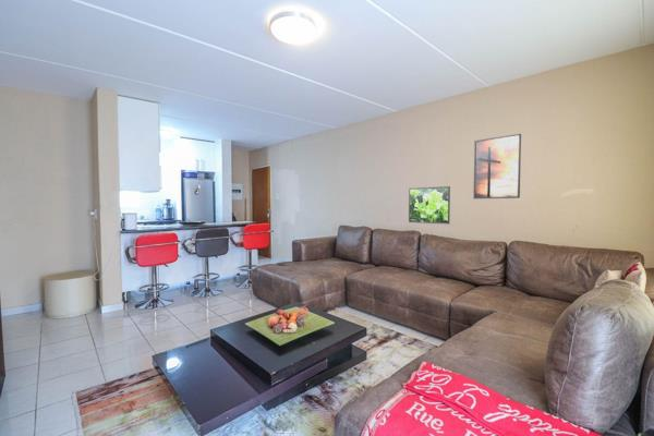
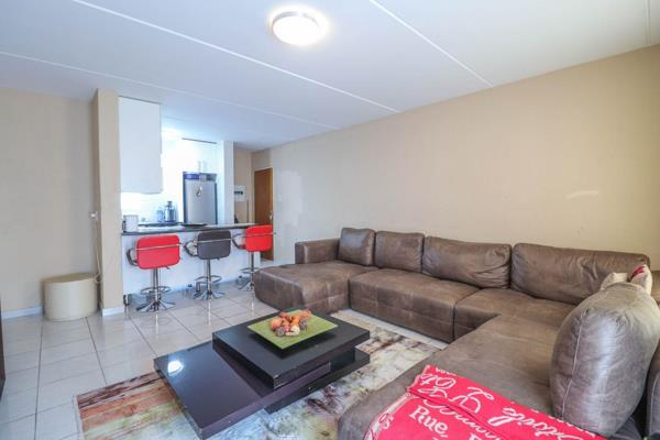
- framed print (496, 168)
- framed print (427, 205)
